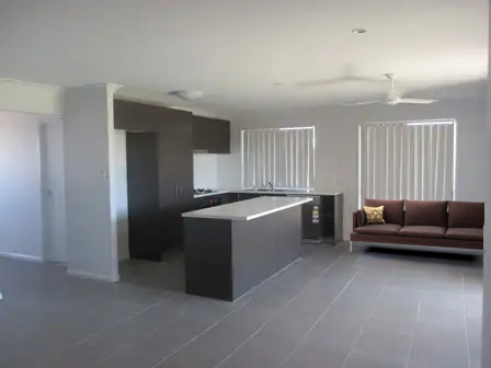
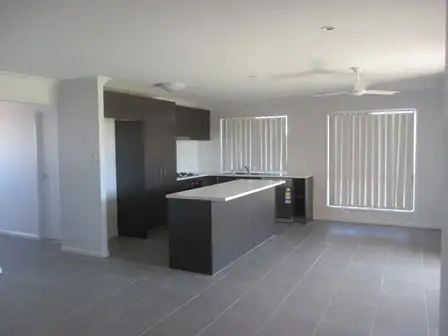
- sofa (424, 227)
